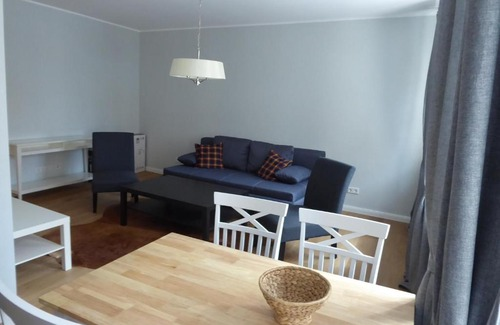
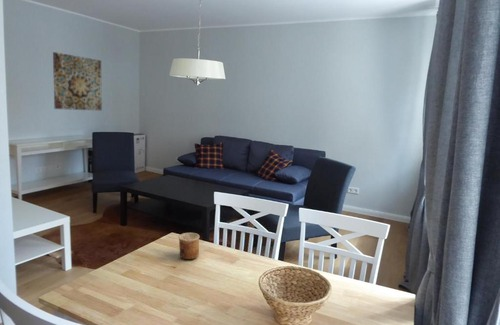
+ wall art (78, 83)
+ cup (188, 246)
